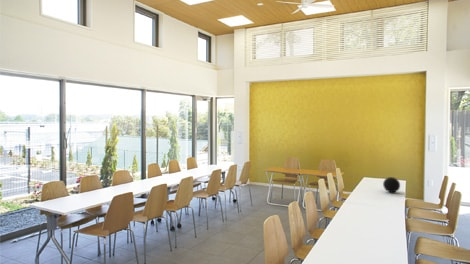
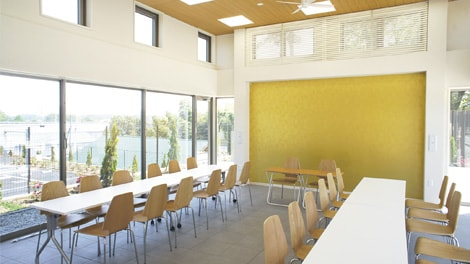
- decorative orb (391, 184)
